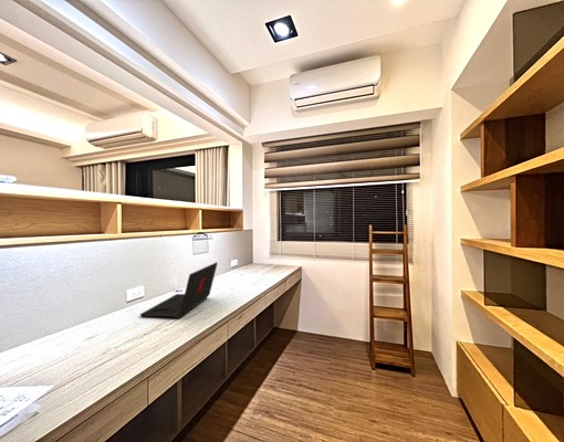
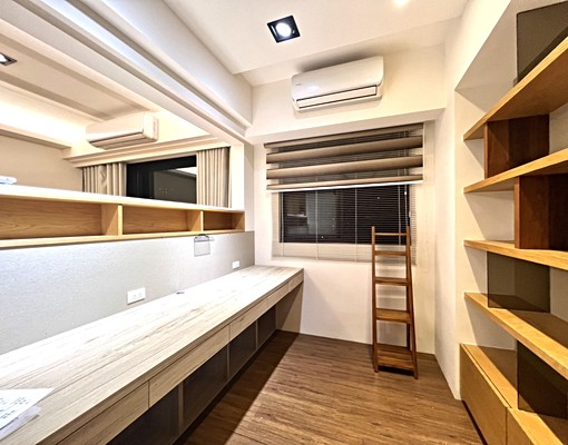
- laptop (186, 287)
